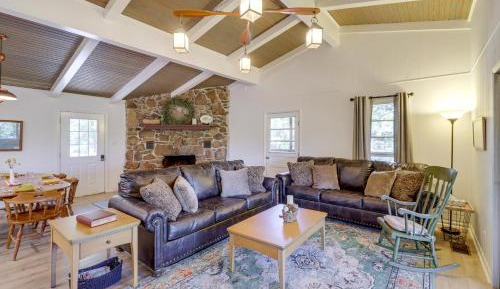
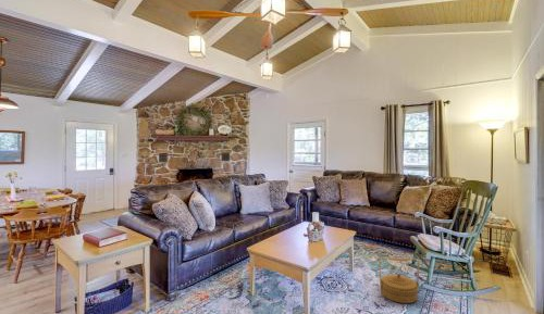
+ basket (398, 276)
